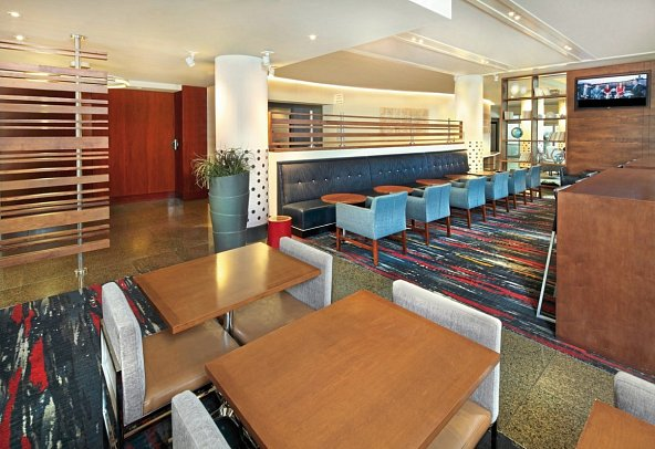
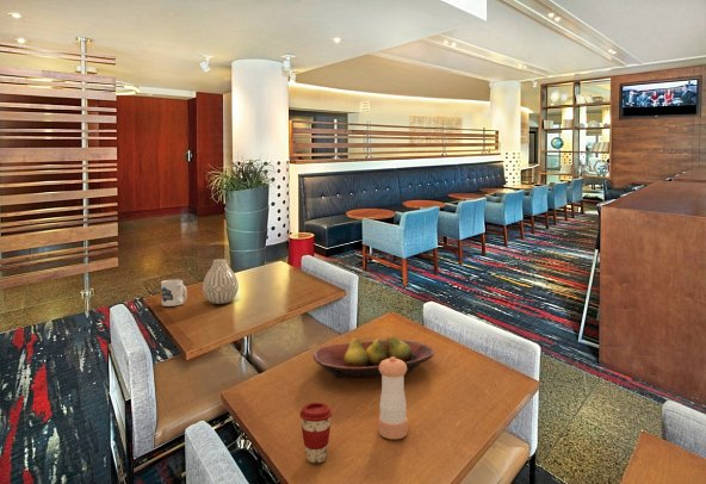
+ vase (219, 280)
+ coffee cup (316, 433)
+ mug (174, 292)
+ pepper shaker (392, 395)
+ fruit bowl (373, 353)
